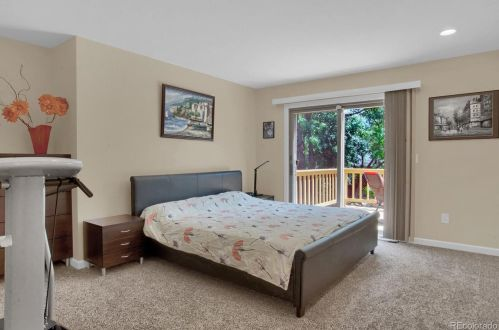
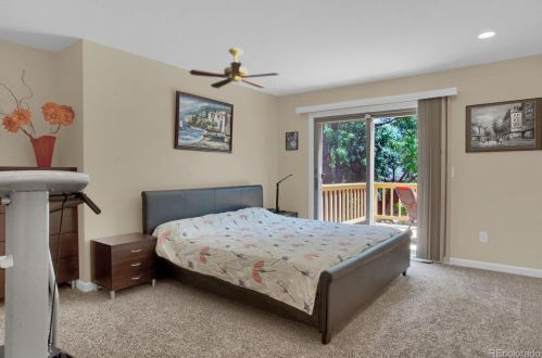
+ ceiling fan (235, 64)
